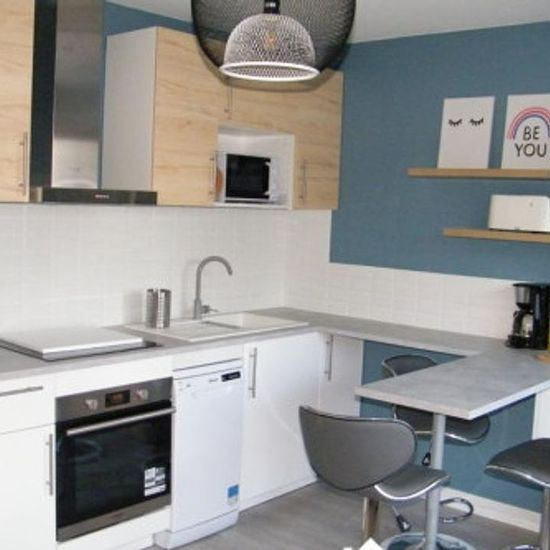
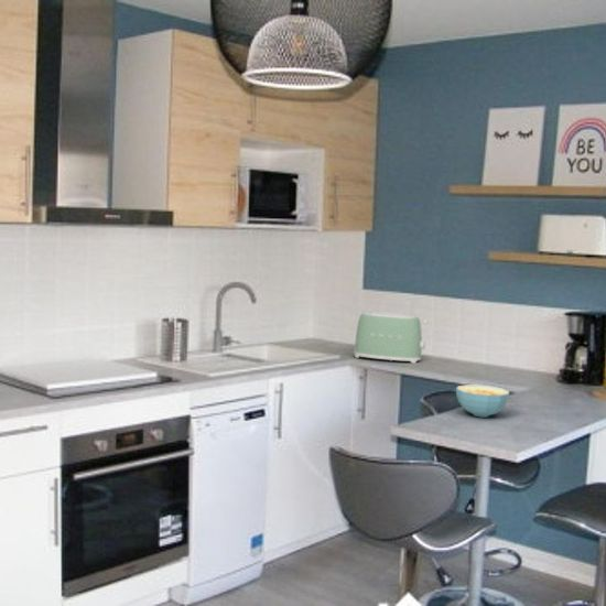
+ toaster (388, 335)
+ cereal bowl (481, 402)
